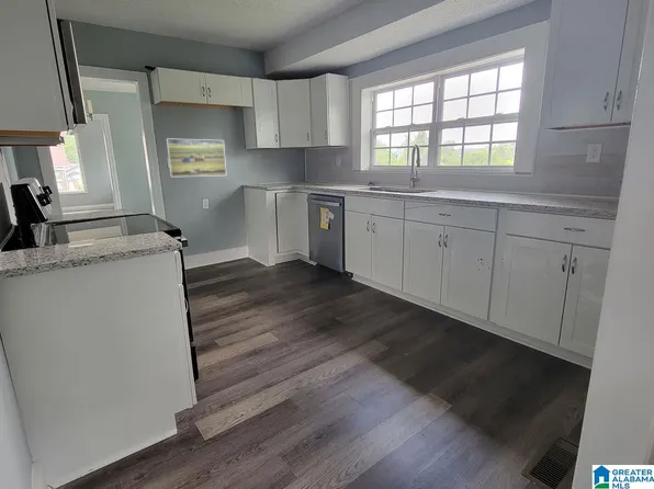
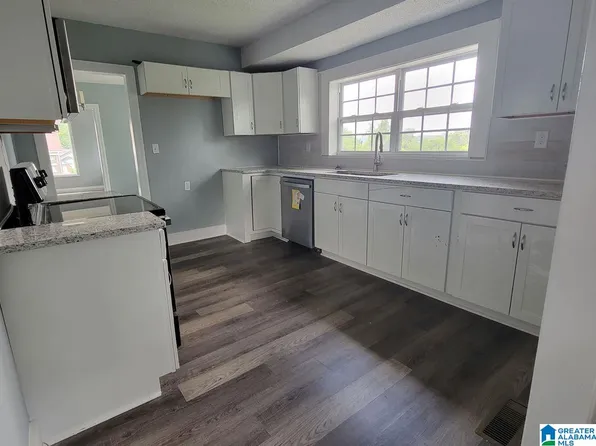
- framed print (198, 158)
